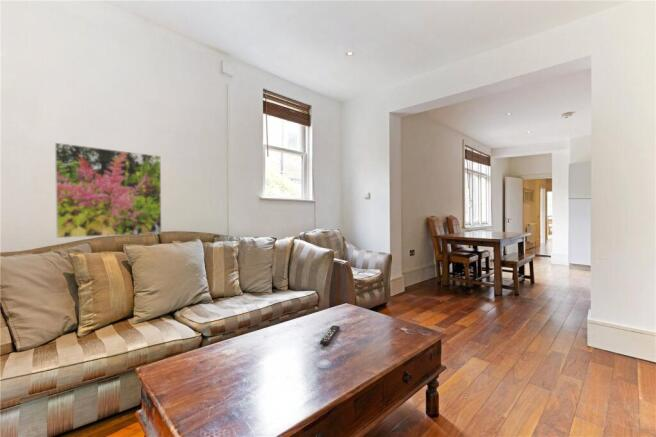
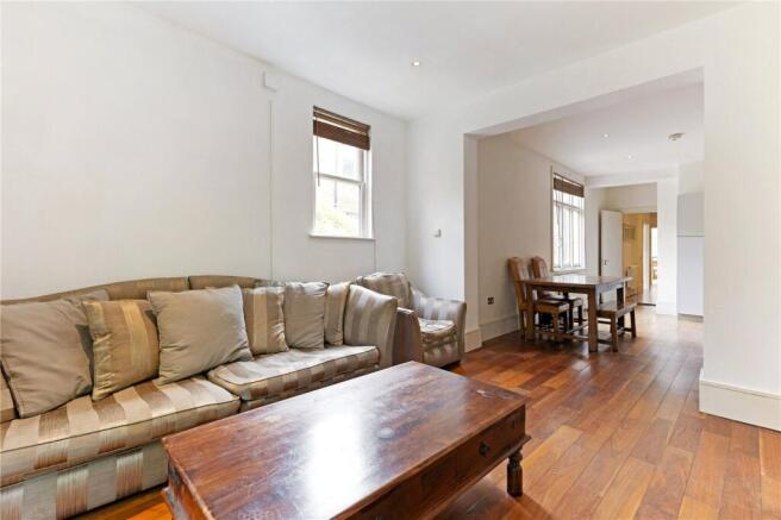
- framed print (113, 192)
- remote control (330, 334)
